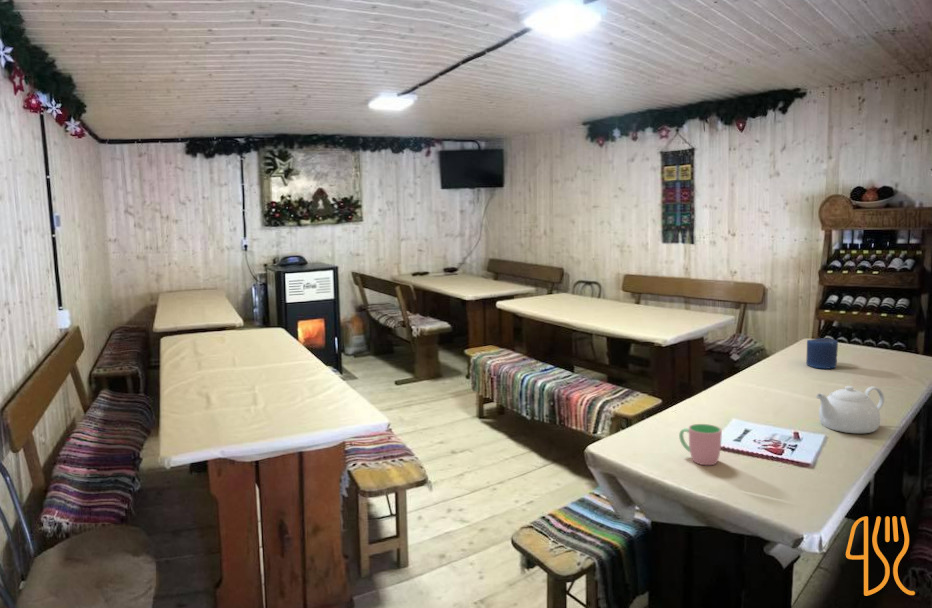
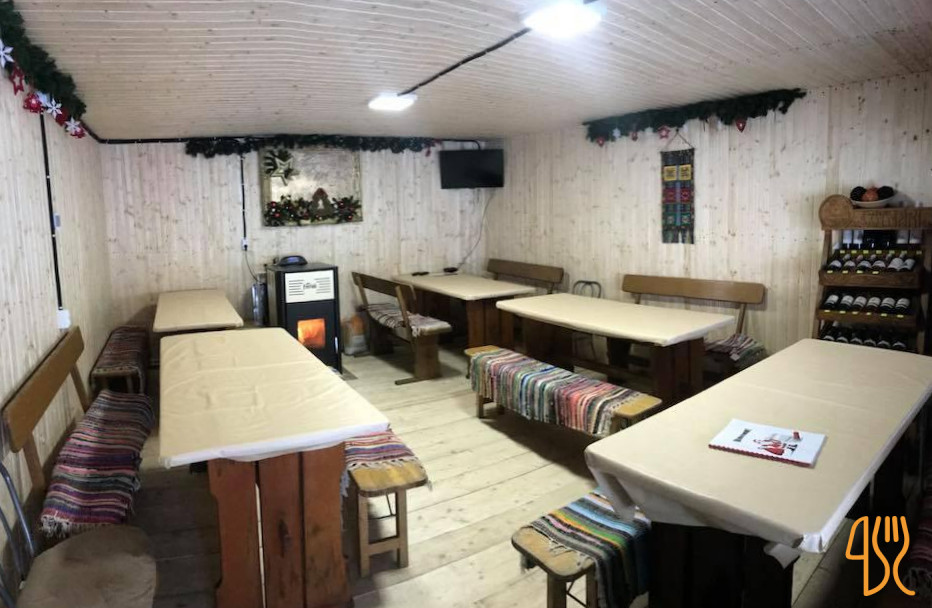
- candle (821, 353)
- cup (699, 443)
- teapot (850, 406)
